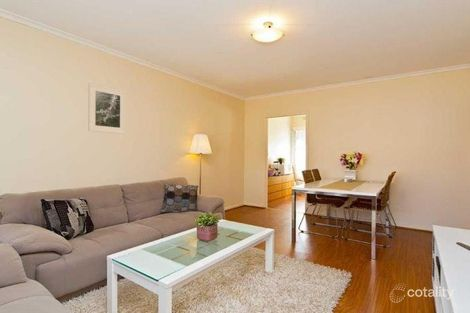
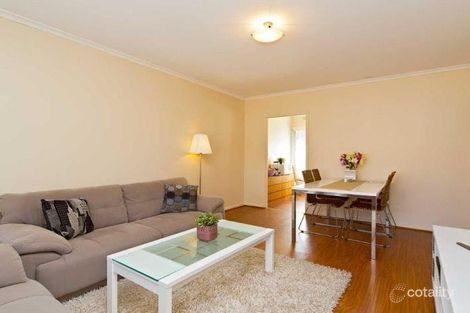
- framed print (108, 110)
